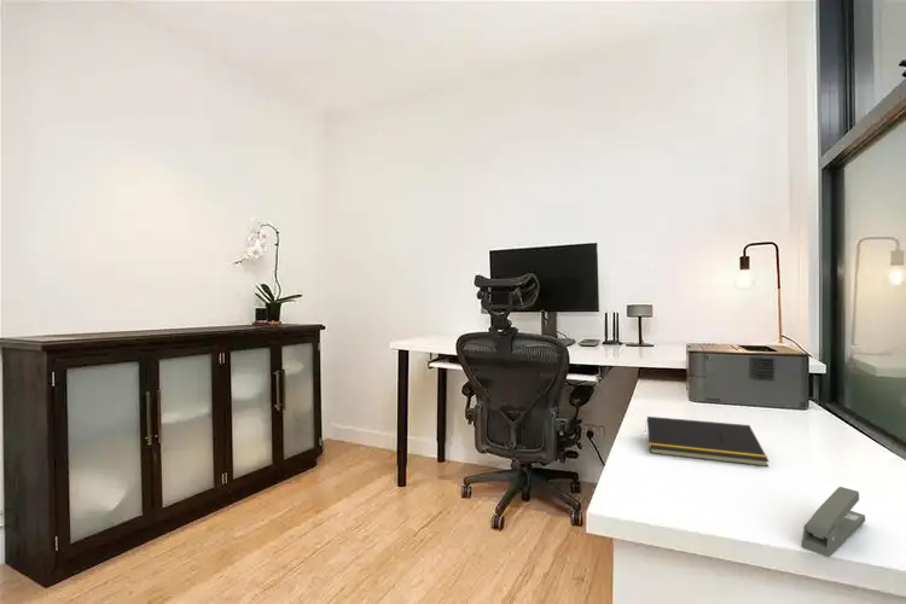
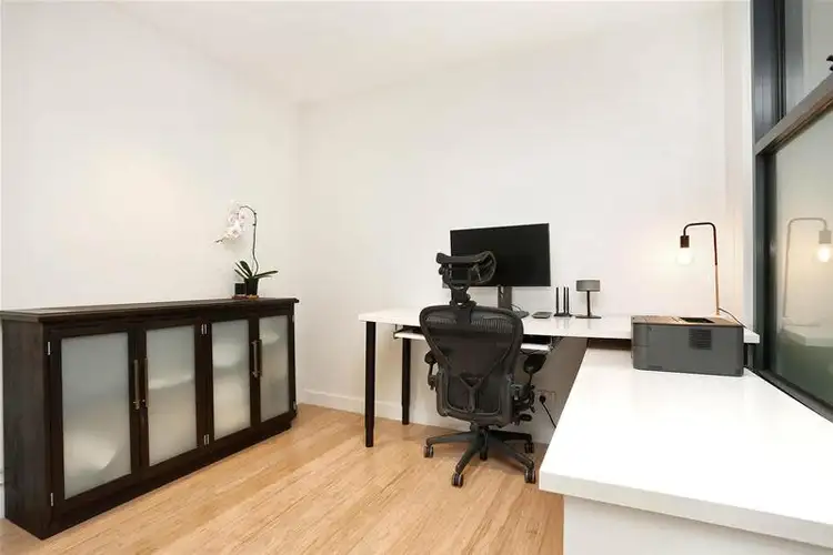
- notepad (701, 439)
- stapler (835, 516)
